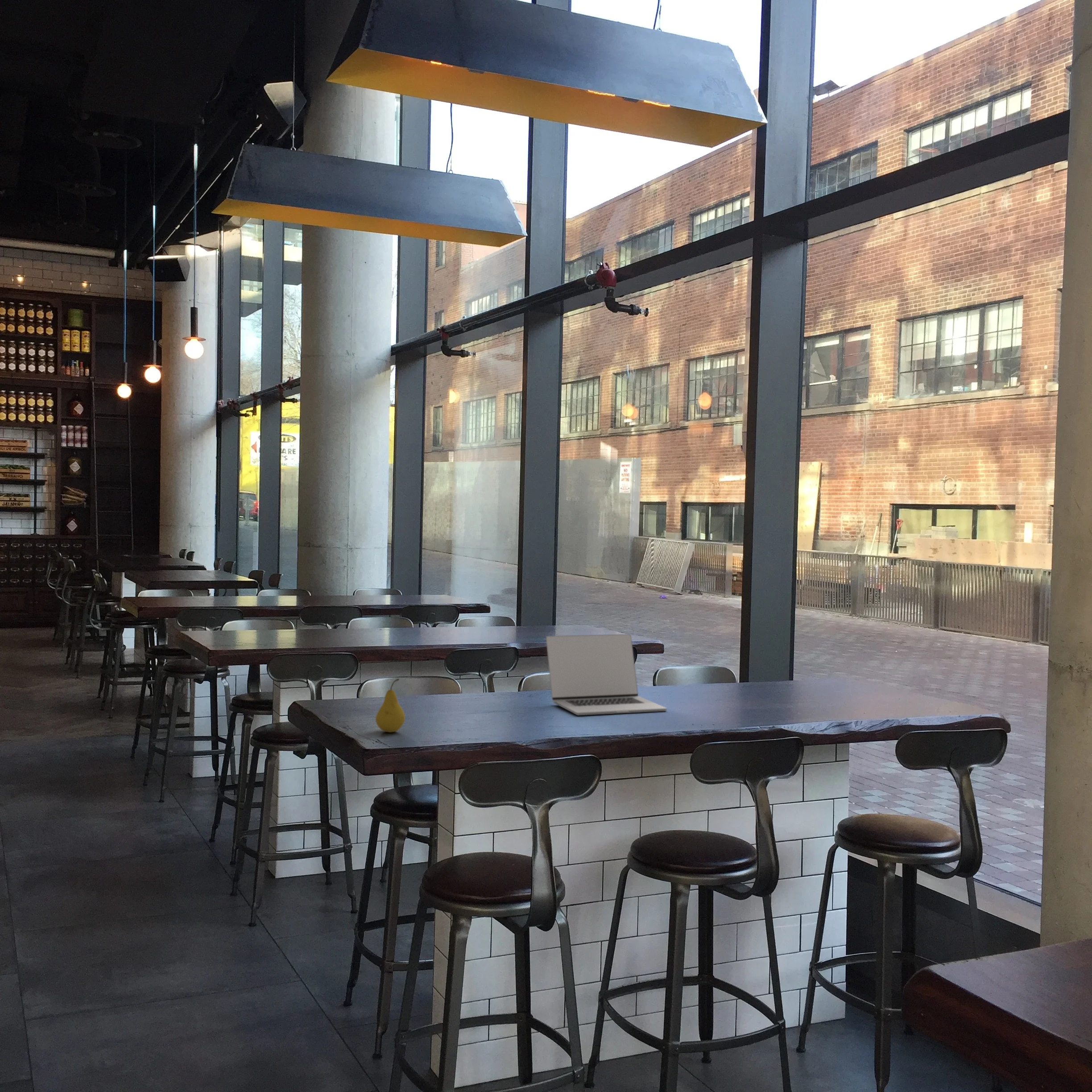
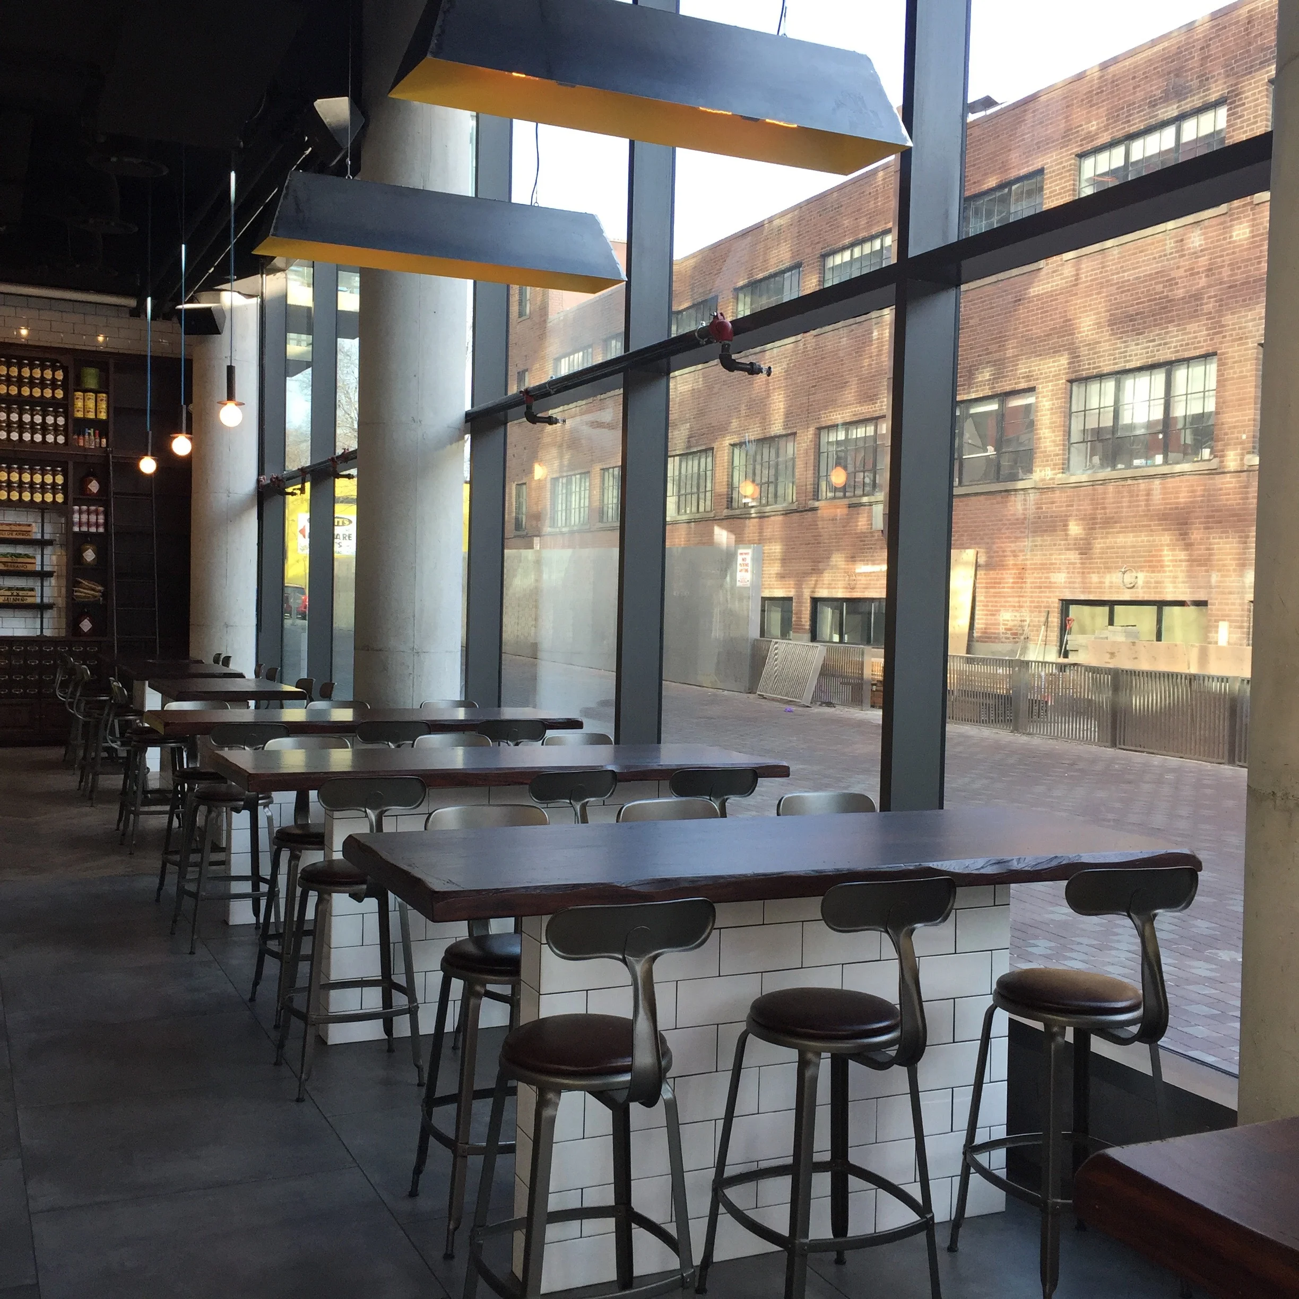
- fruit (390, 705)
- laptop (605, 673)
